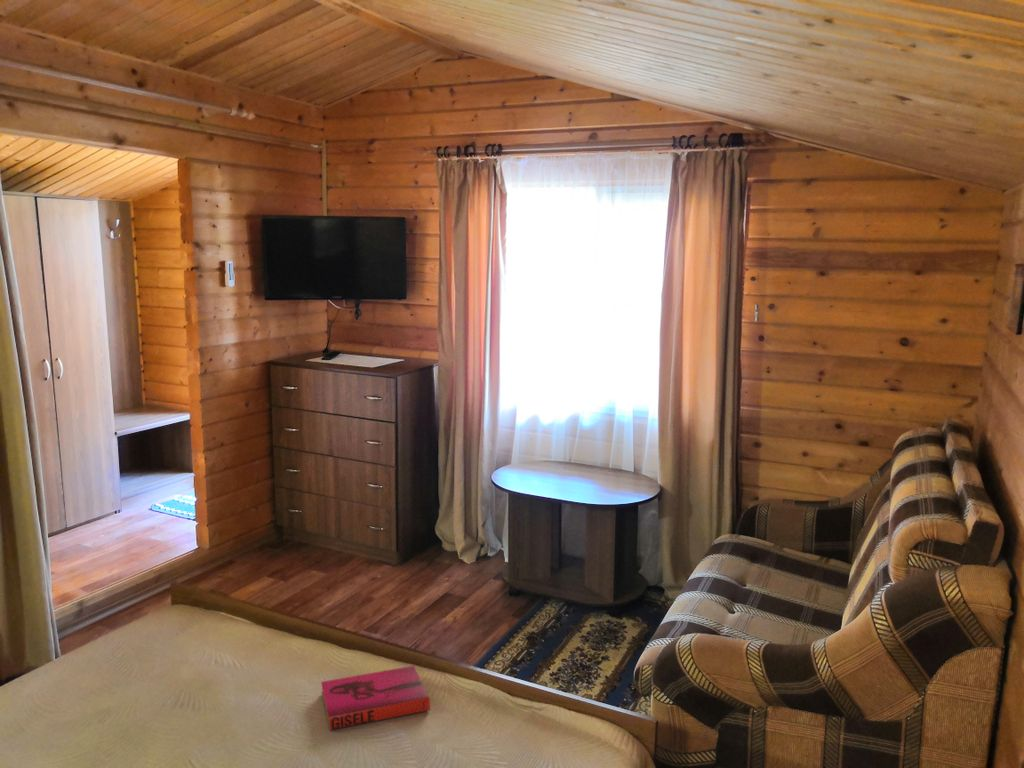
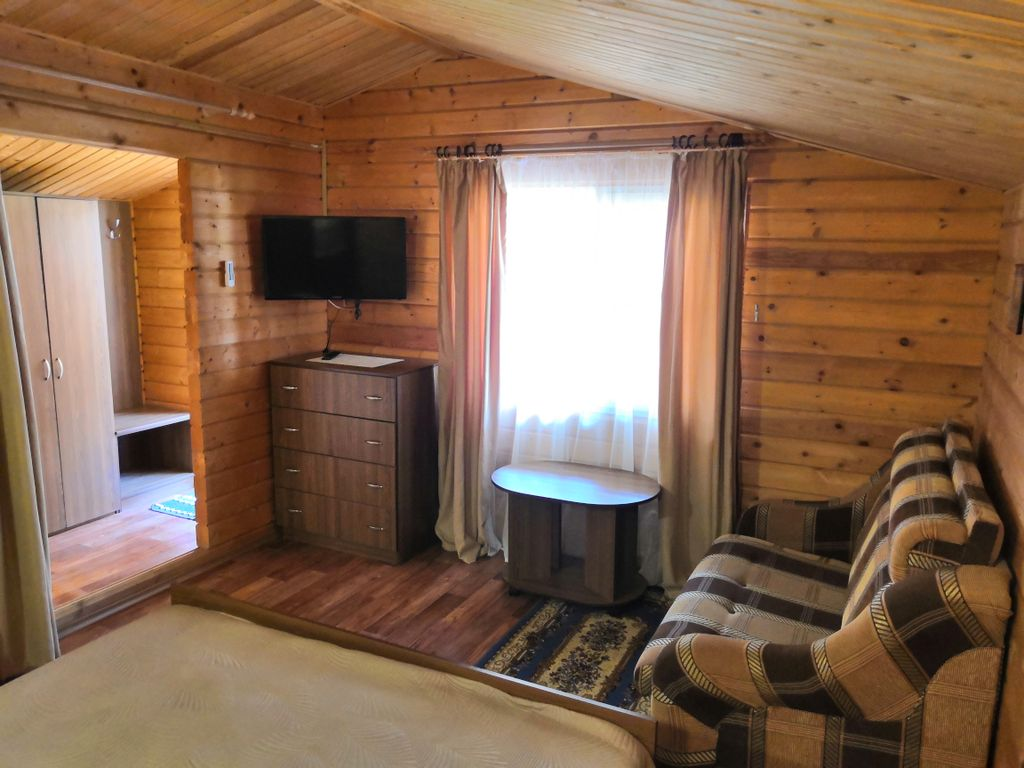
- hardback book (374, 696)
